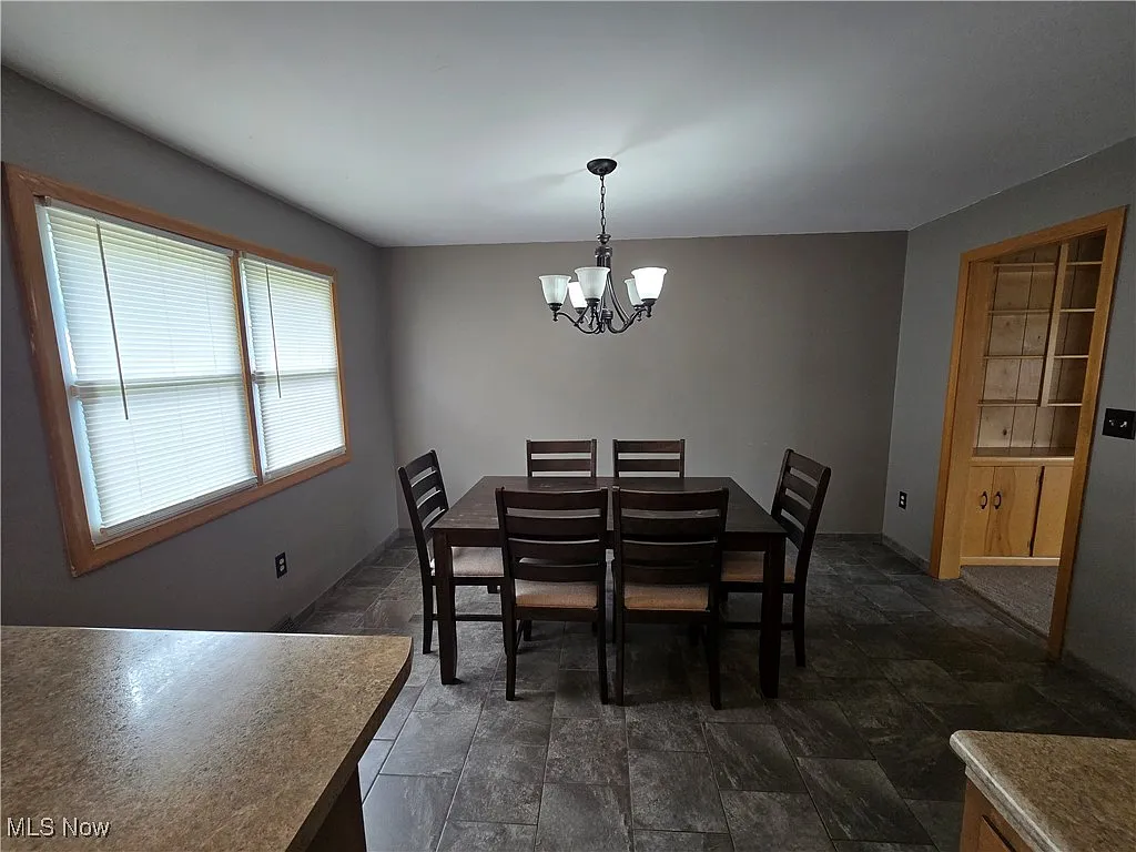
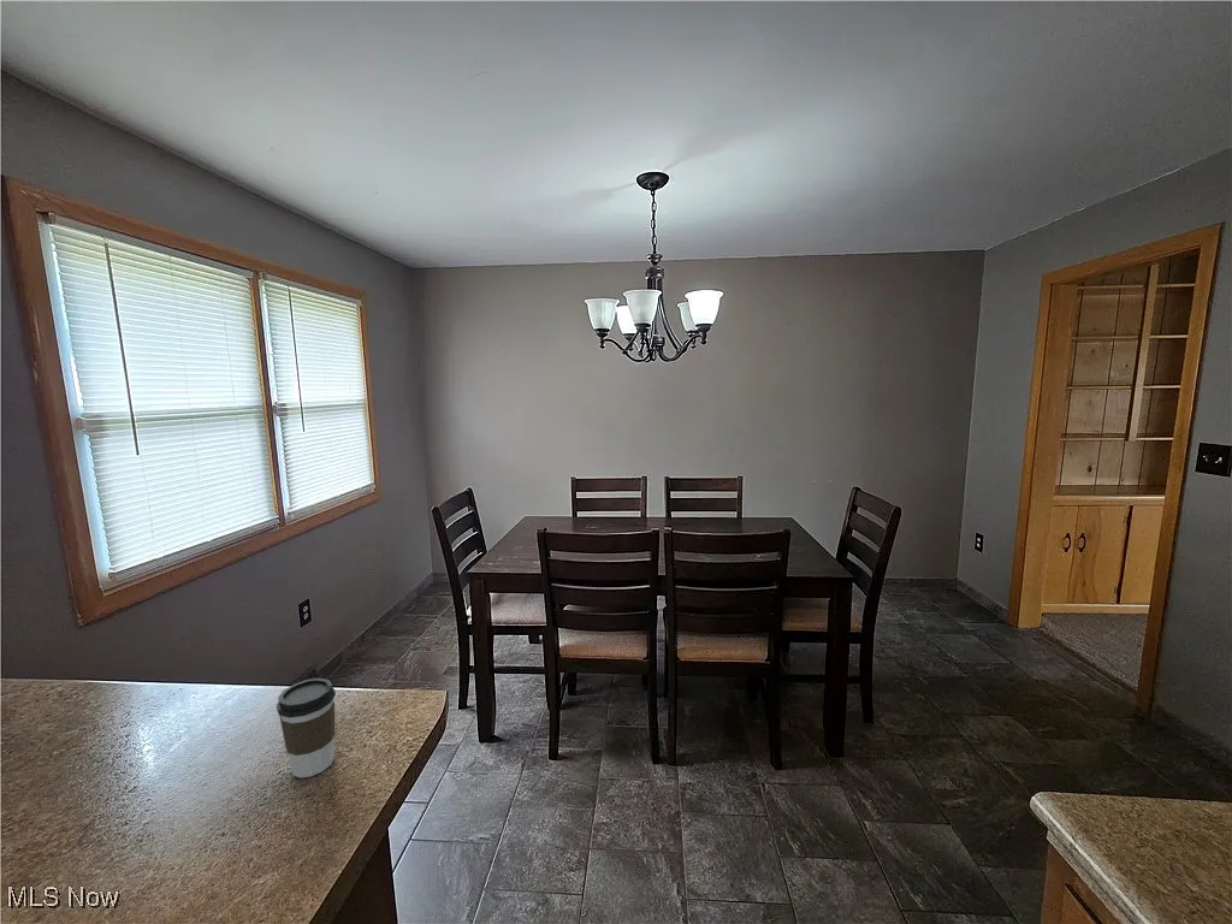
+ coffee cup (309, 728)
